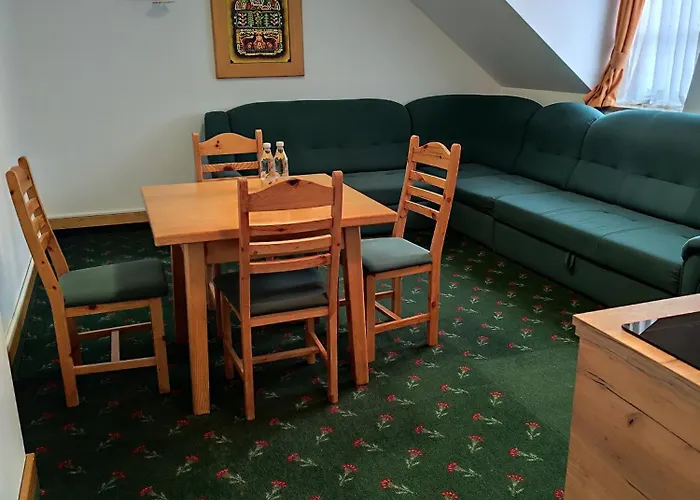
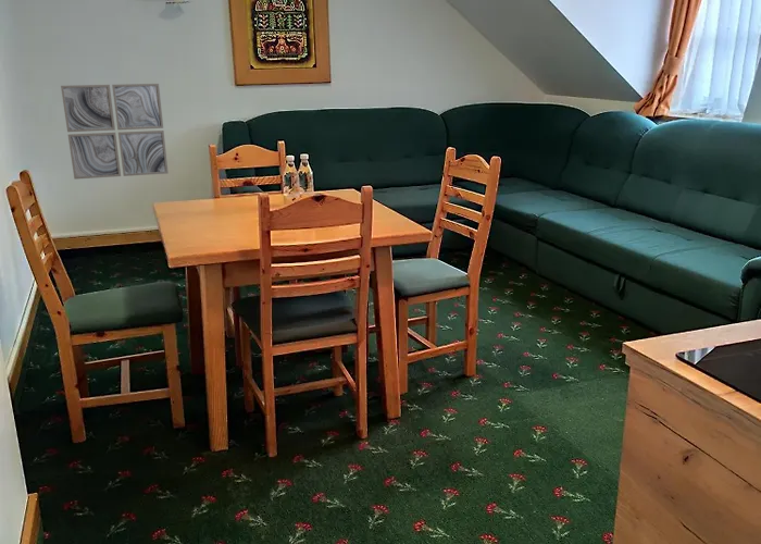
+ wall art (114, 129)
